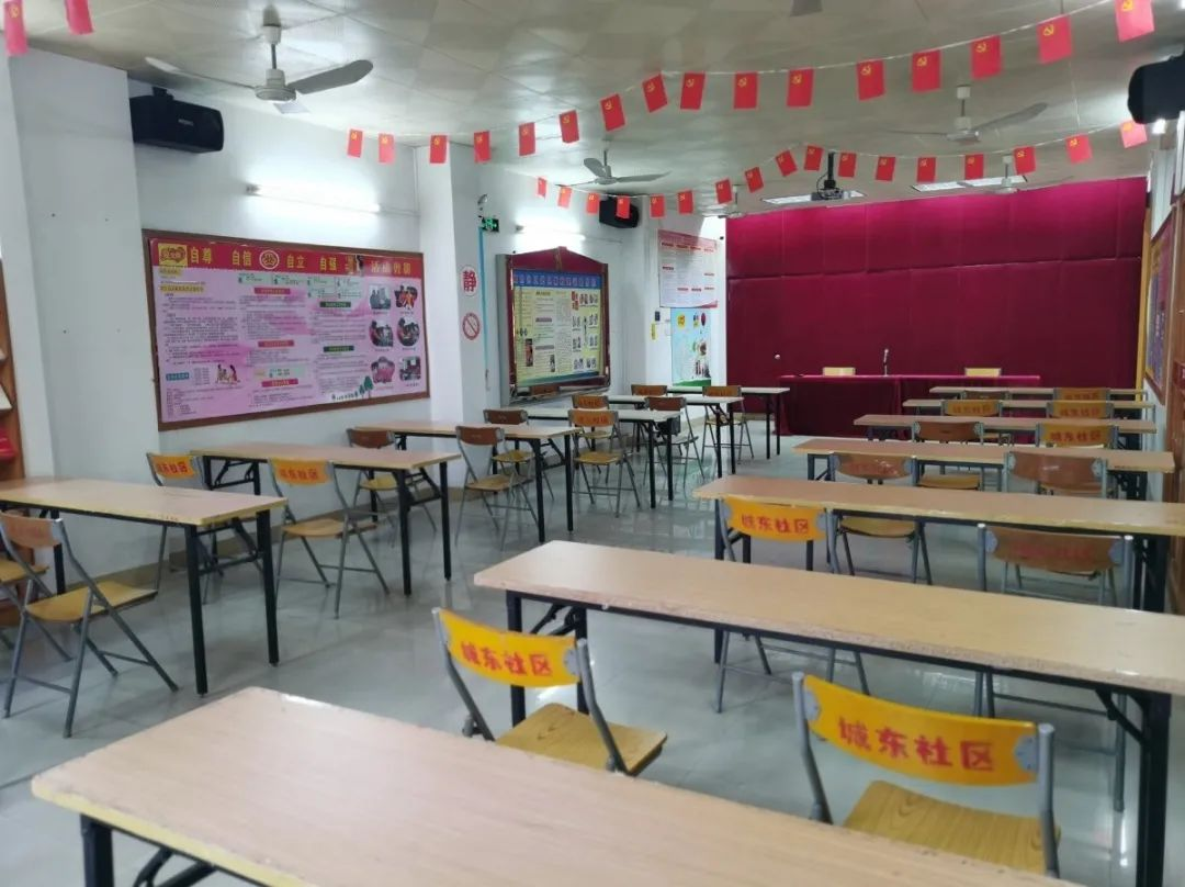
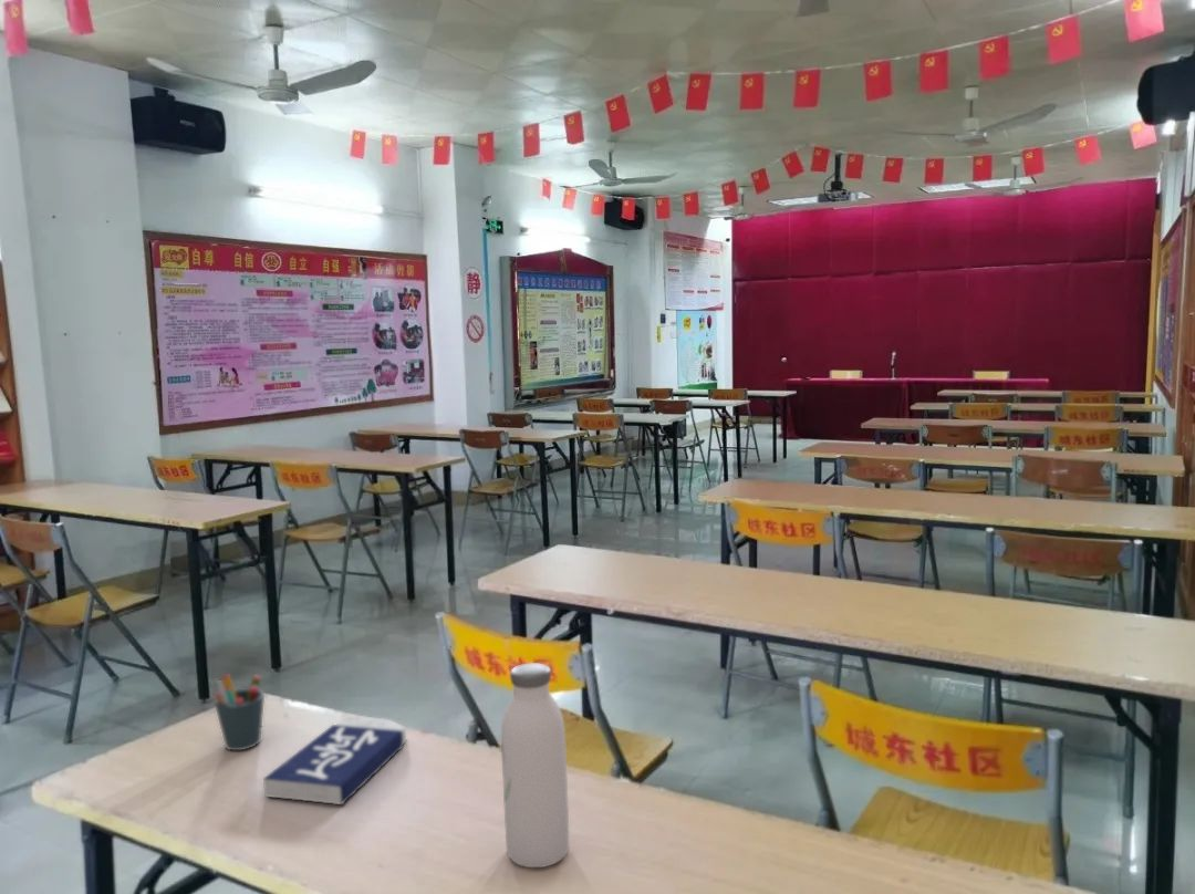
+ book (344, 755)
+ water bottle (533, 760)
+ pen holder (239, 707)
